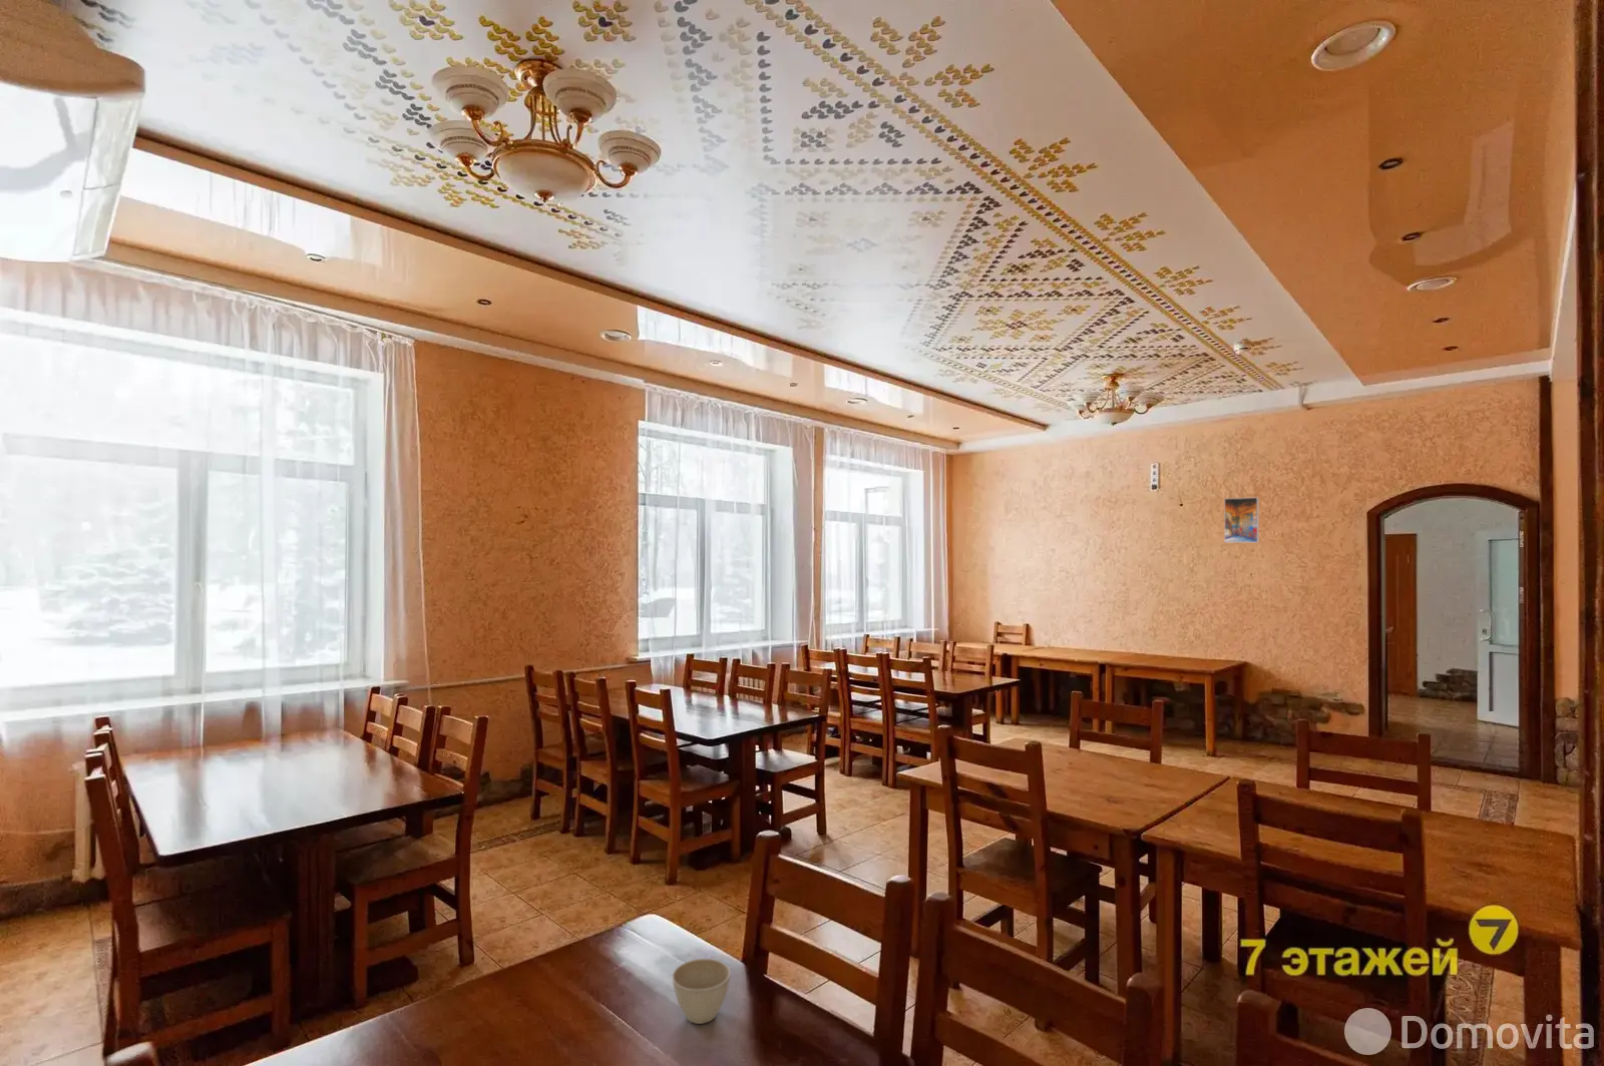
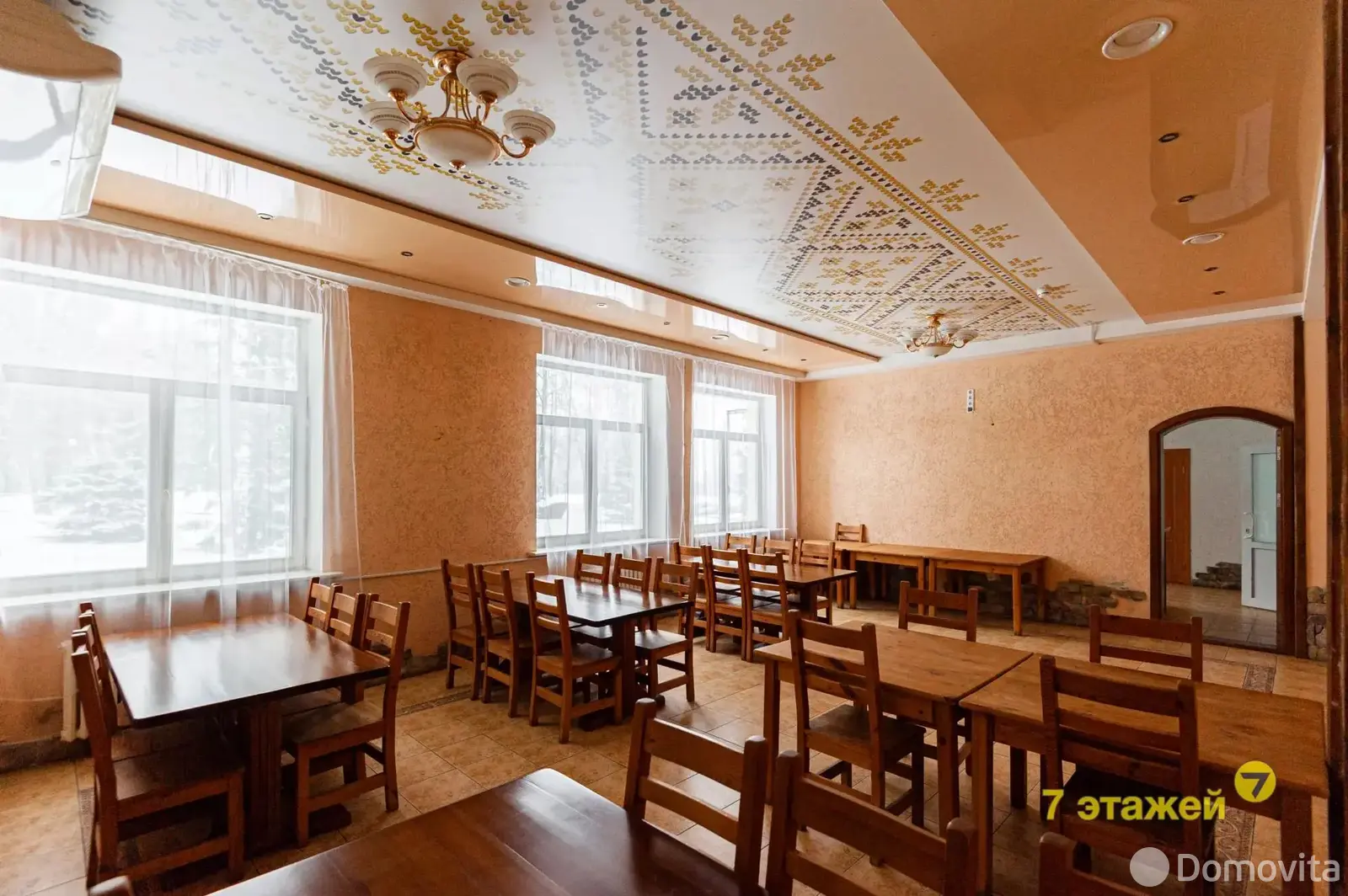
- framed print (1241, 520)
- flower pot (701, 993)
